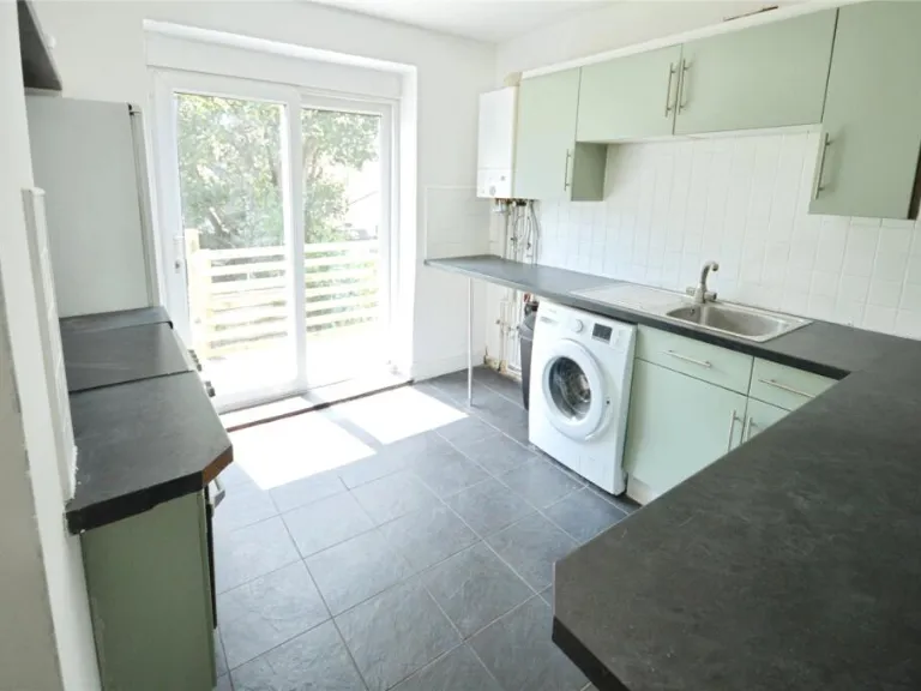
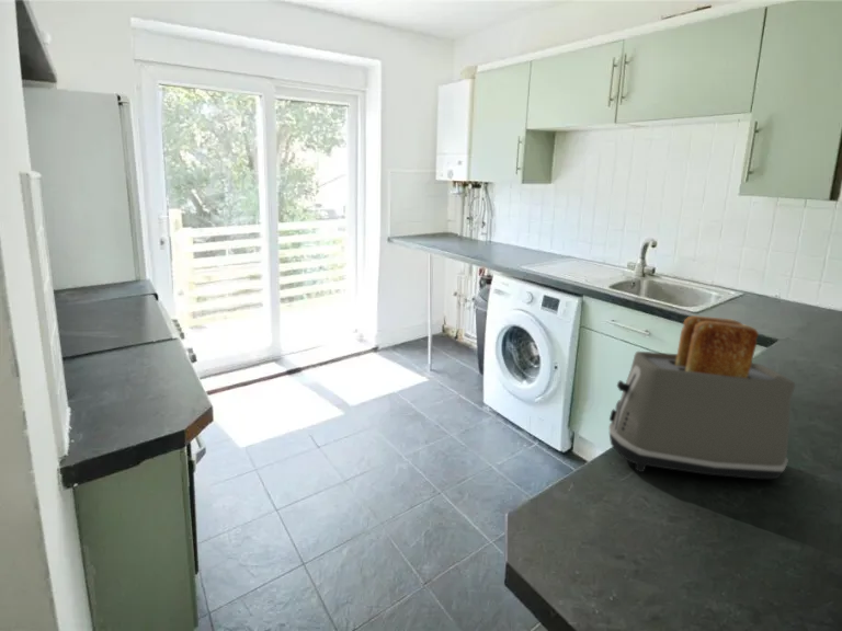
+ toaster (701, 393)
